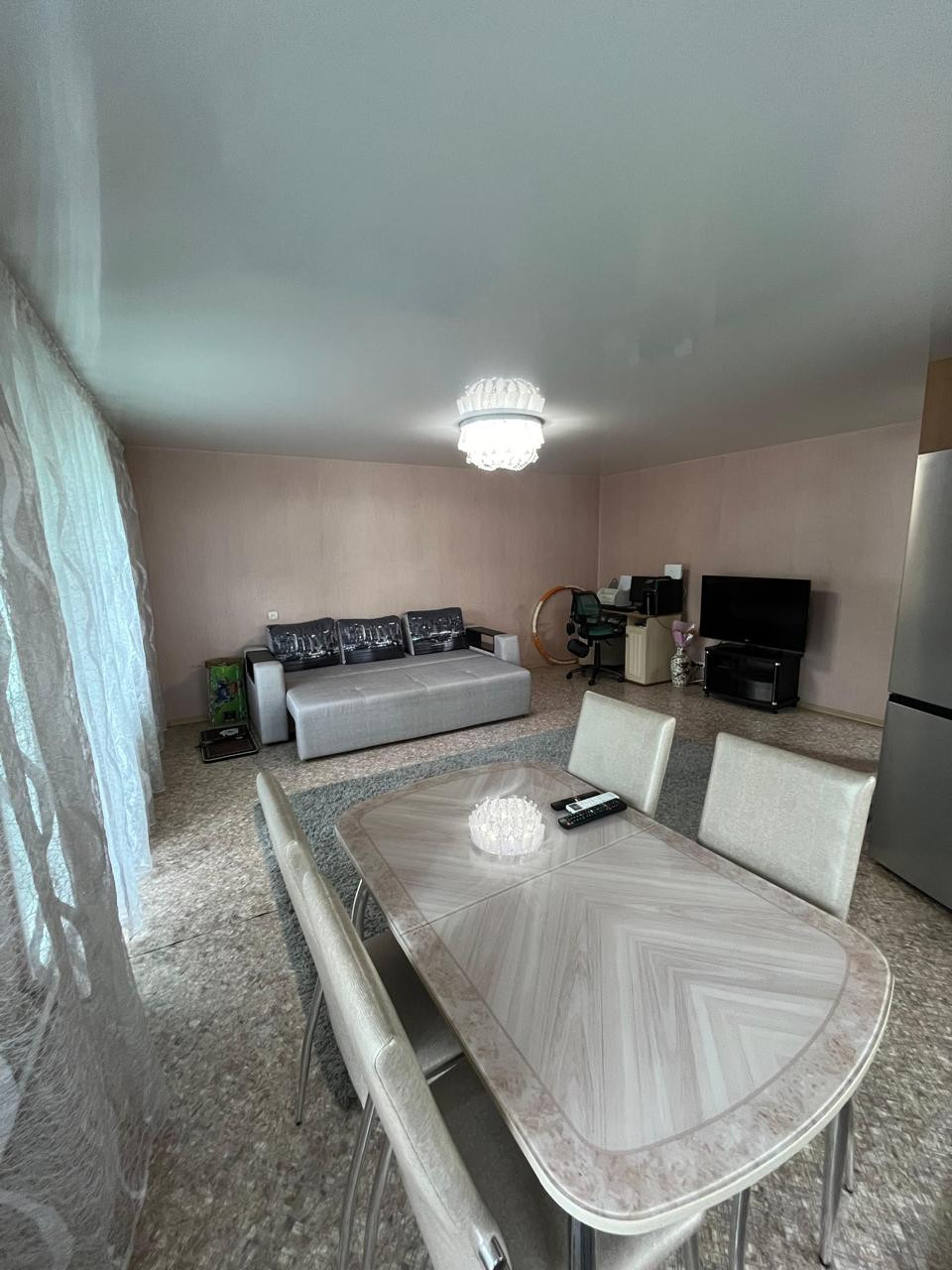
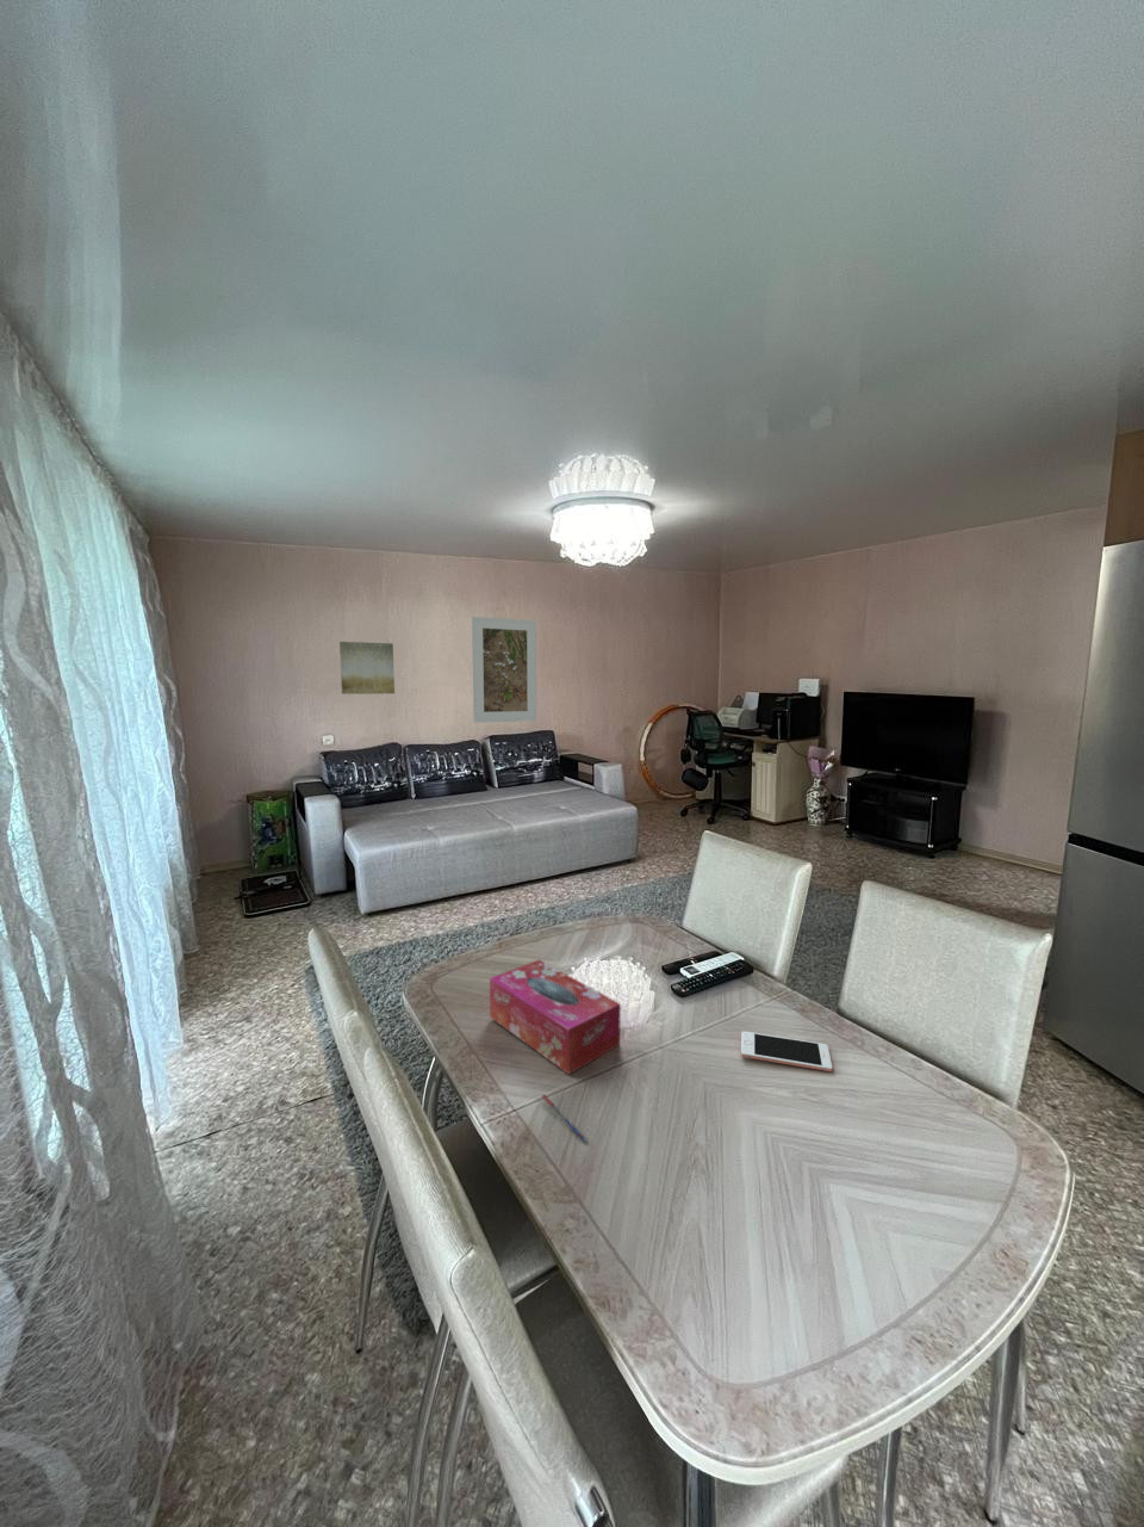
+ pen (564, 1117)
+ tissue box (552, 1010)
+ wall art (367, 669)
+ cell phone (785, 1050)
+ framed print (505, 671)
